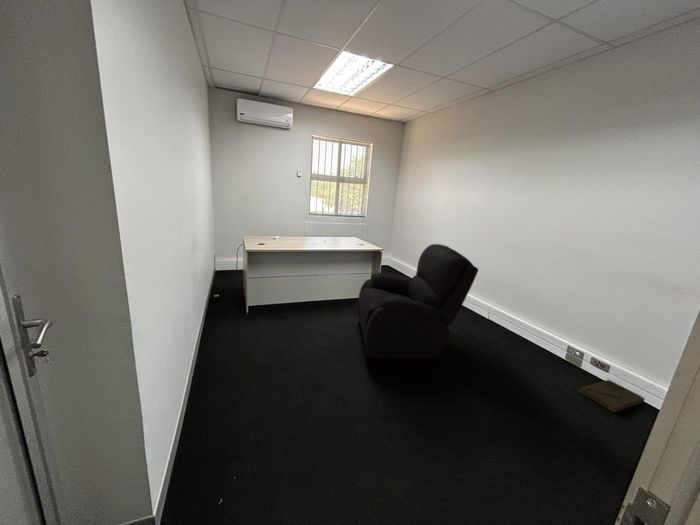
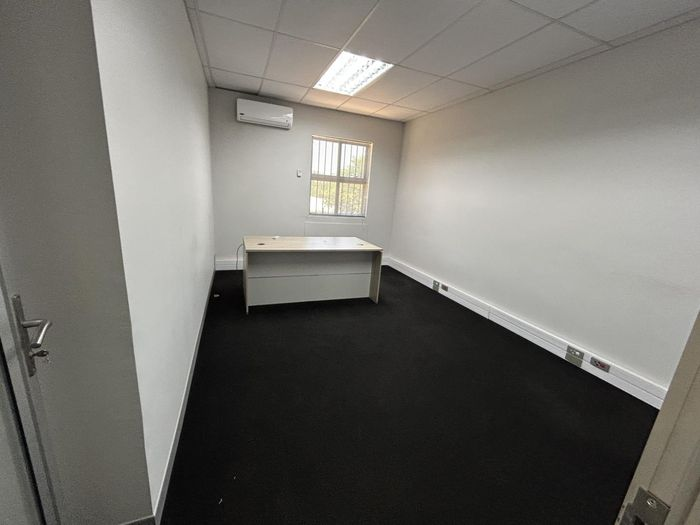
- cardboard box (611, 394)
- chair (407, 294)
